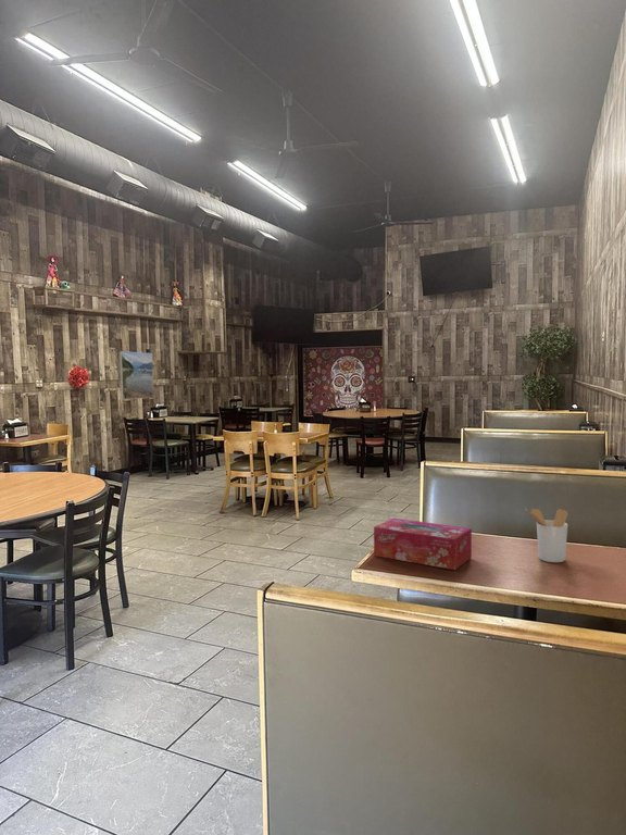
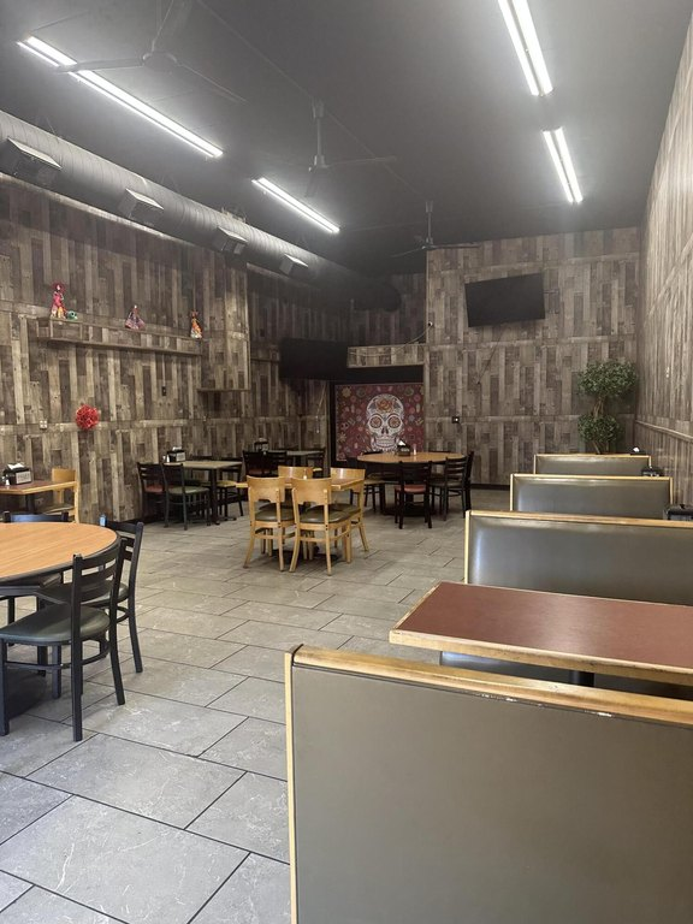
- tissue box (422, 541)
- utensil holder (544, 533)
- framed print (137, 375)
